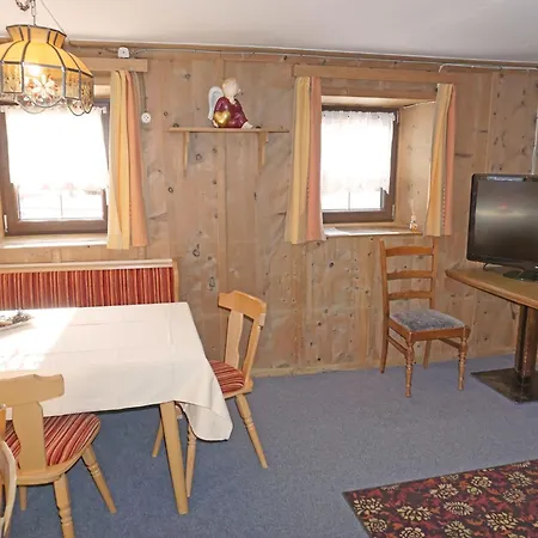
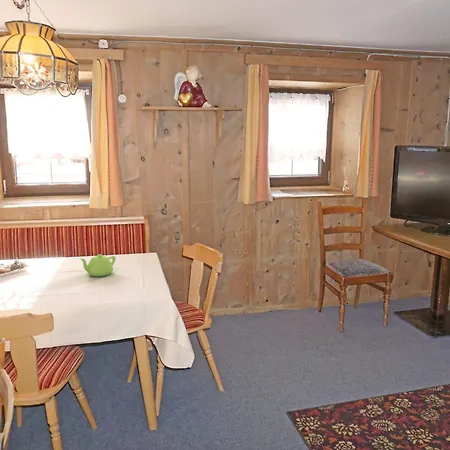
+ teapot (98, 264)
